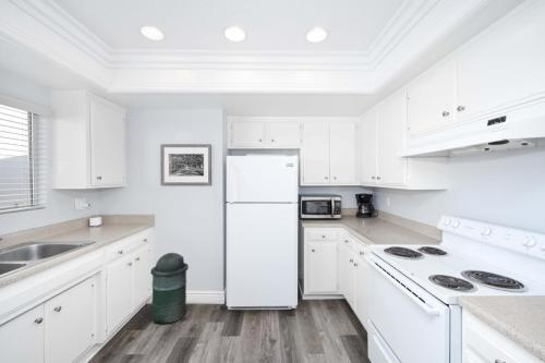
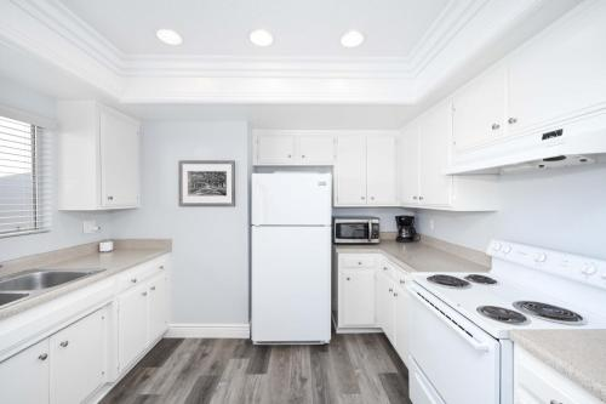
- trash bin (170, 283)
